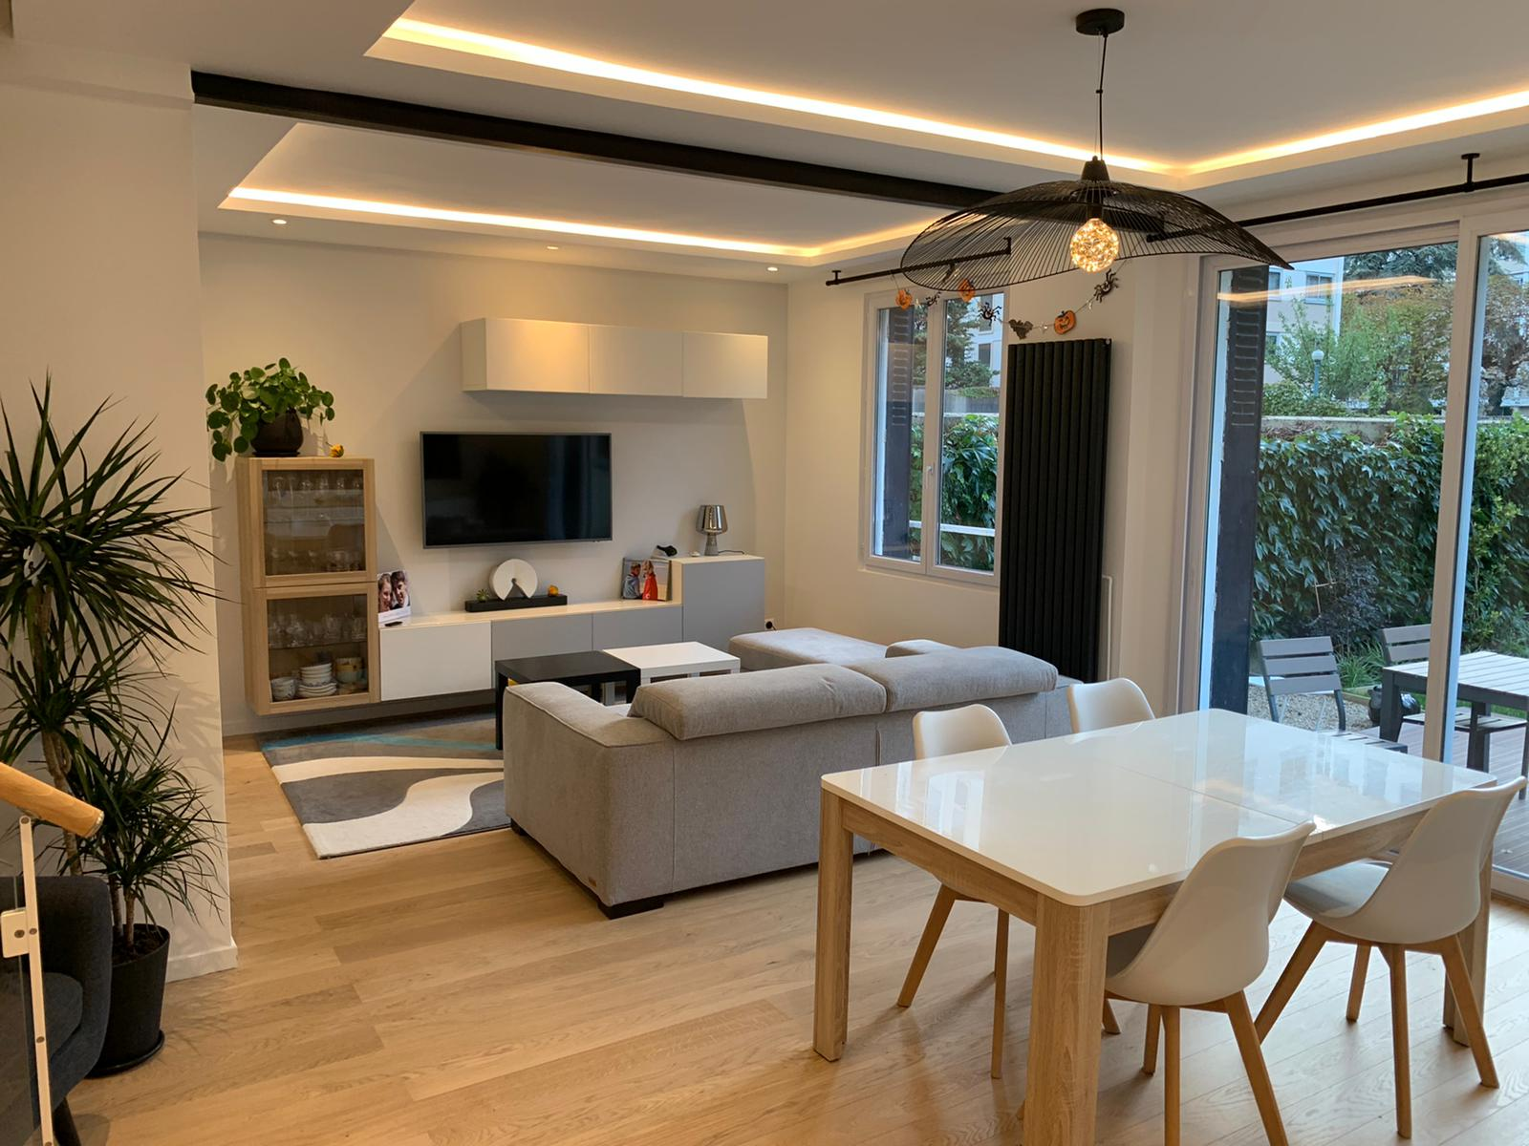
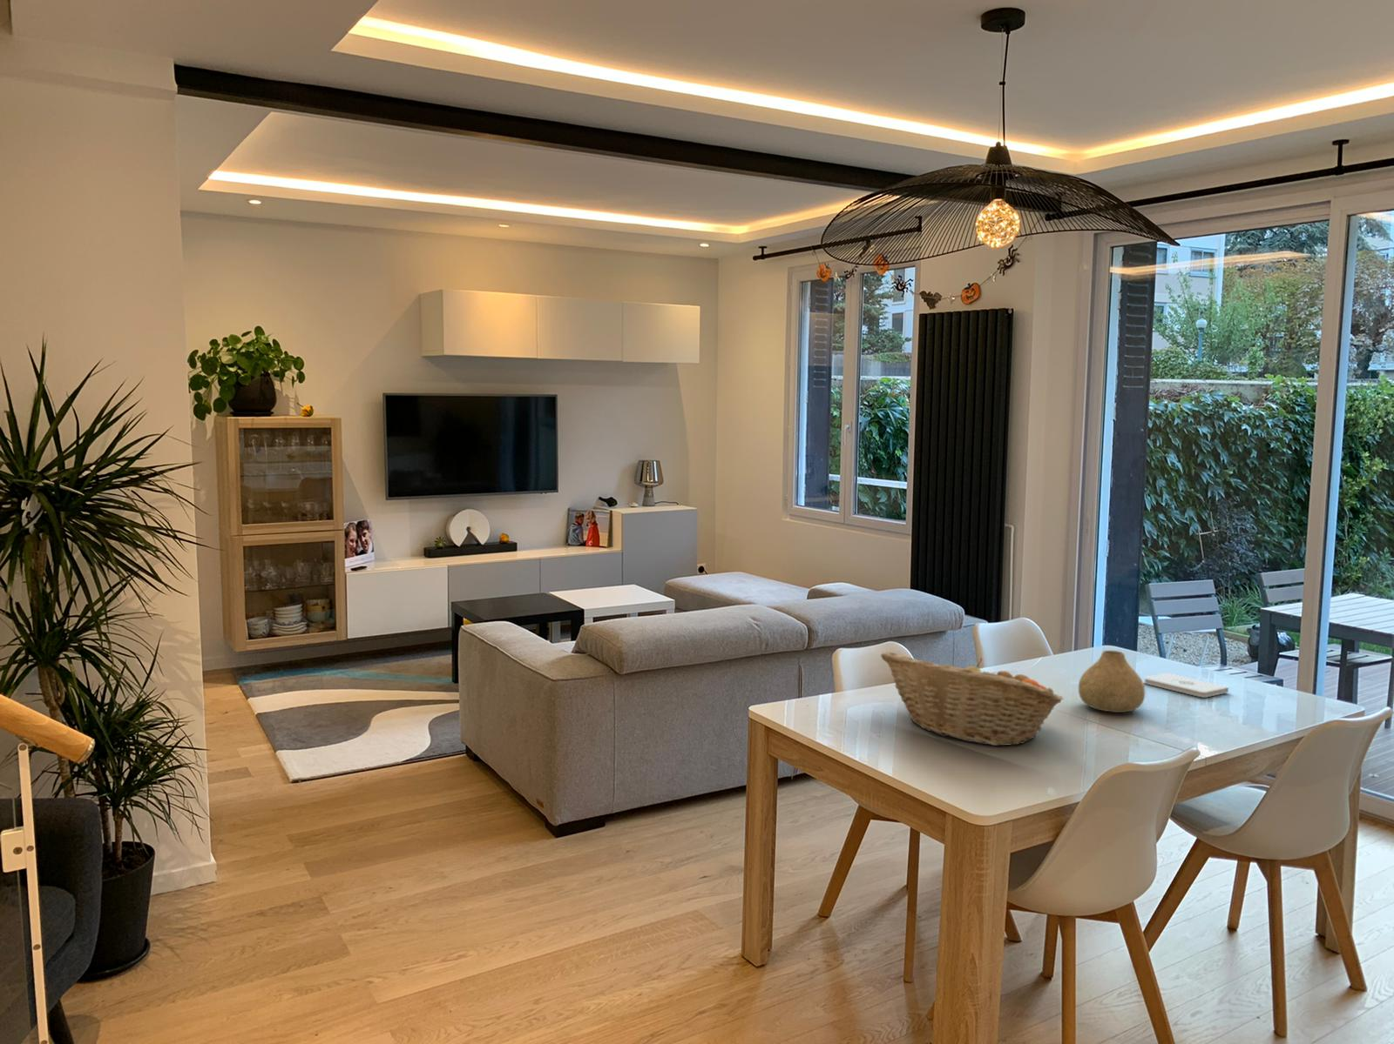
+ notepad (1184, 684)
+ fruit basket (968, 690)
+ vase (1112, 680)
